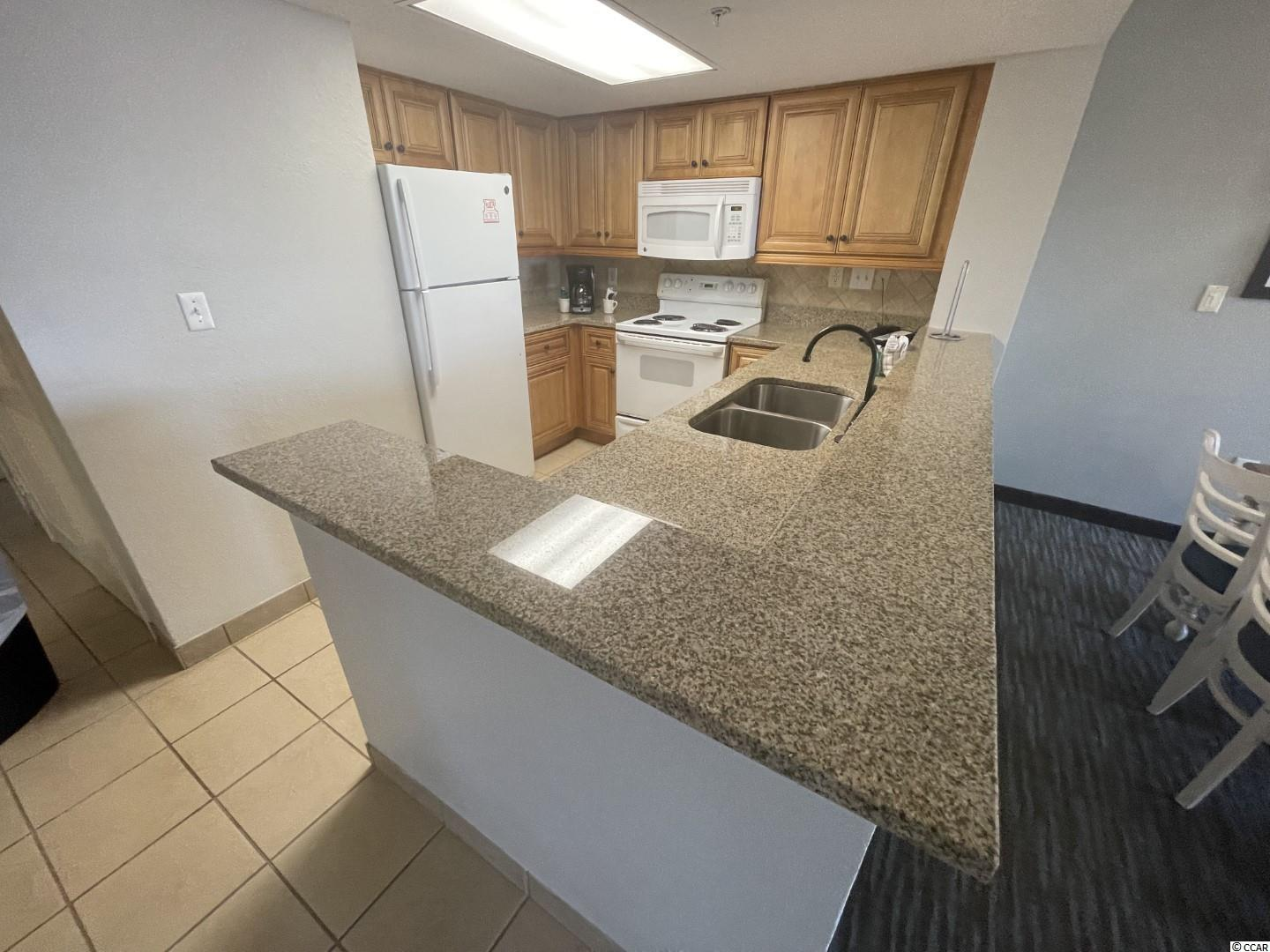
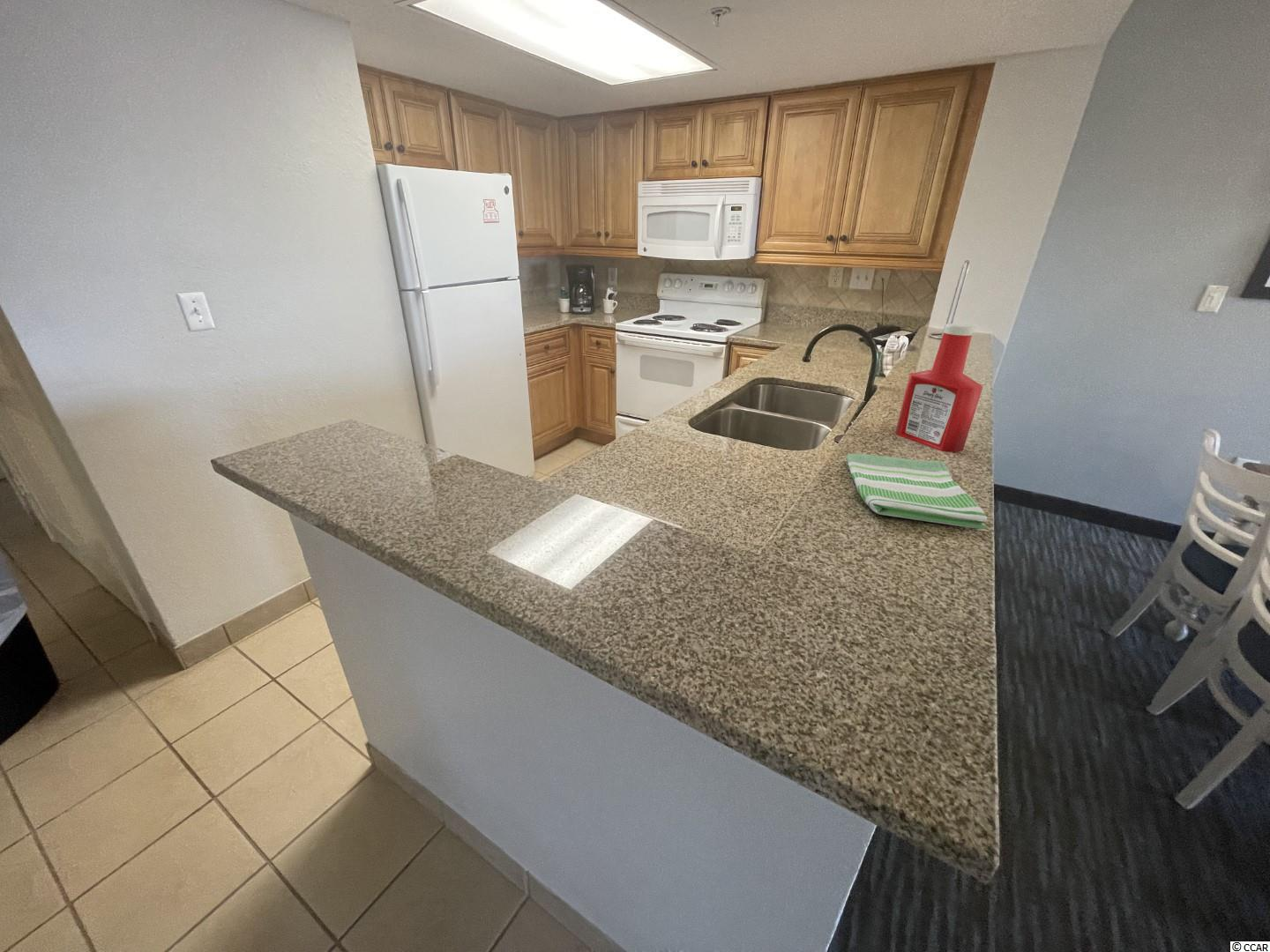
+ soap bottle (943, 386)
+ dish towel (908, 484)
